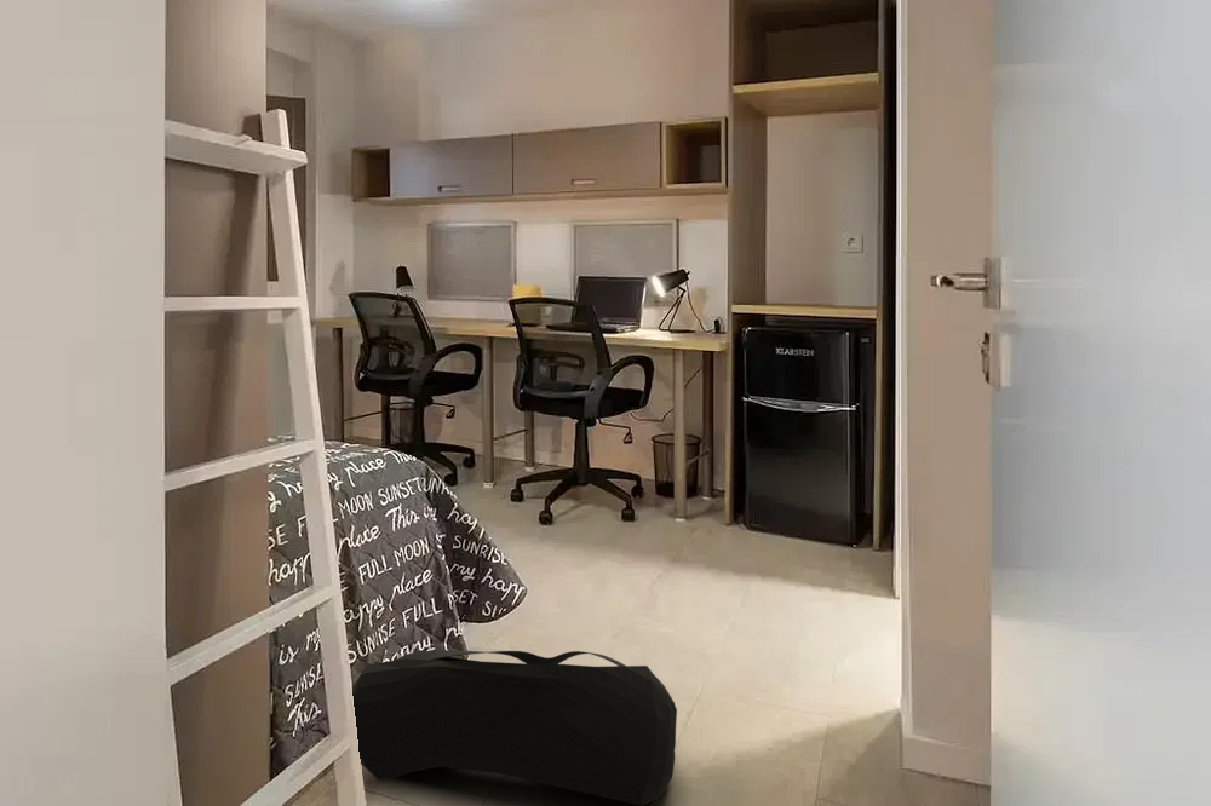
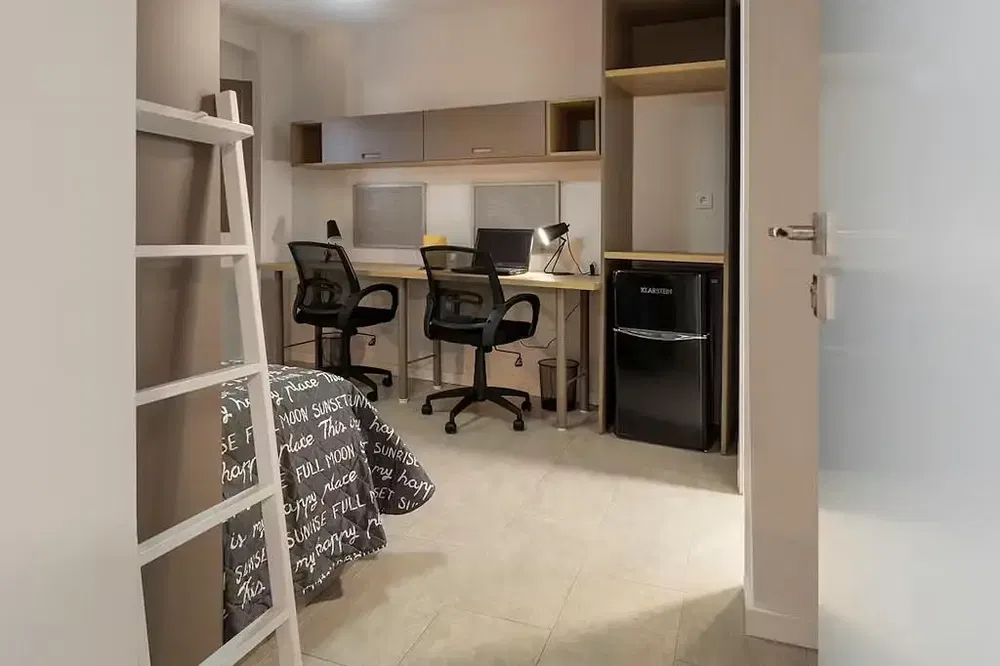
- bag (512, 710)
